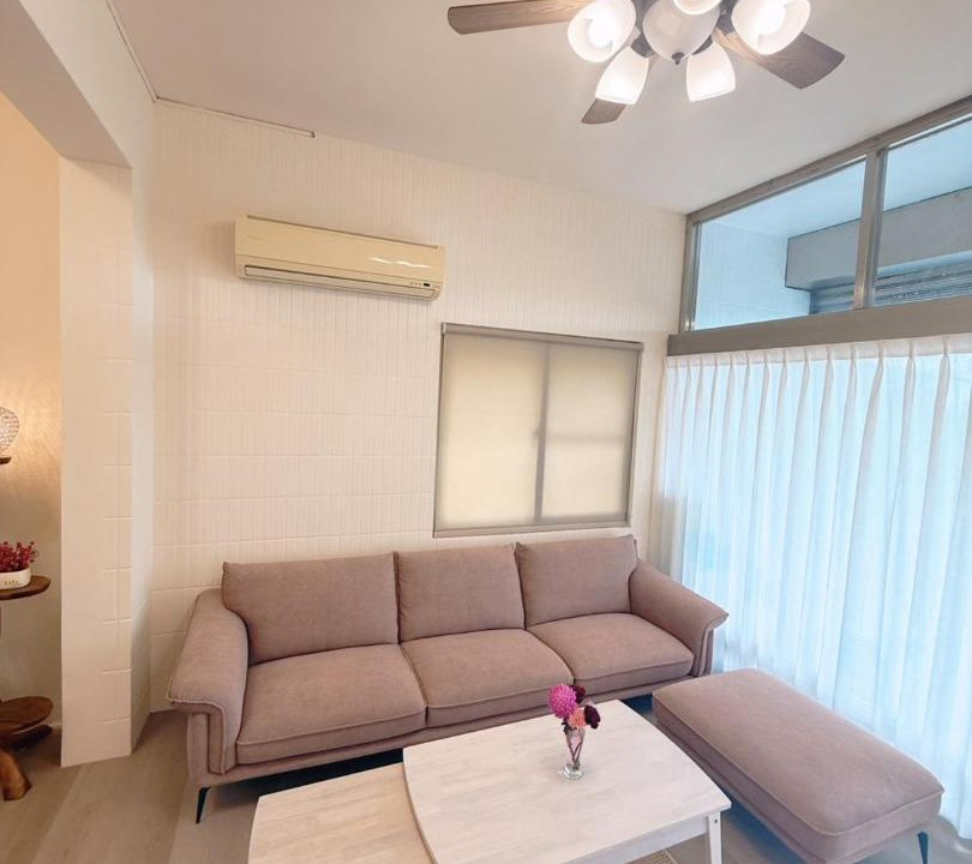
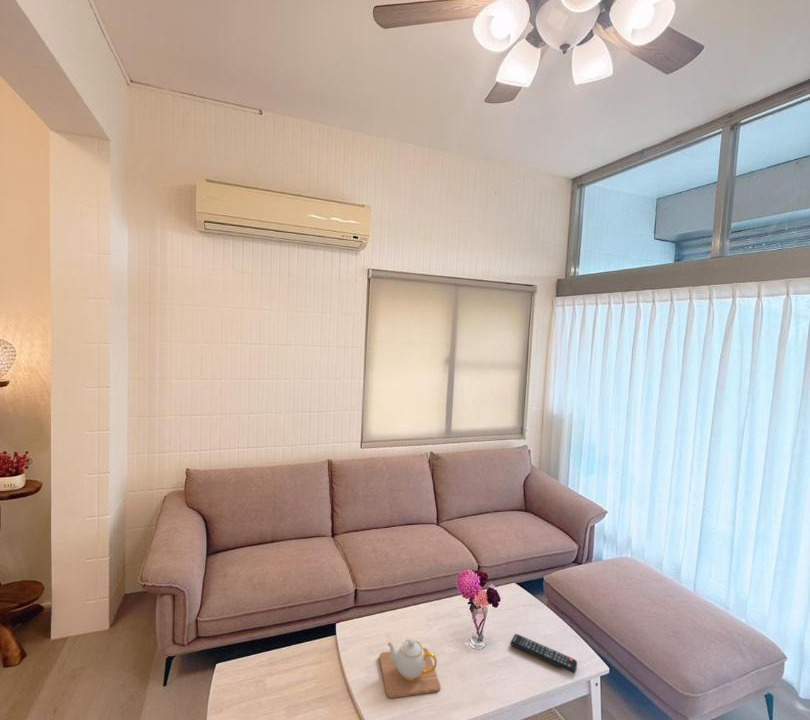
+ teapot (409, 654)
+ remote control (542, 653)
